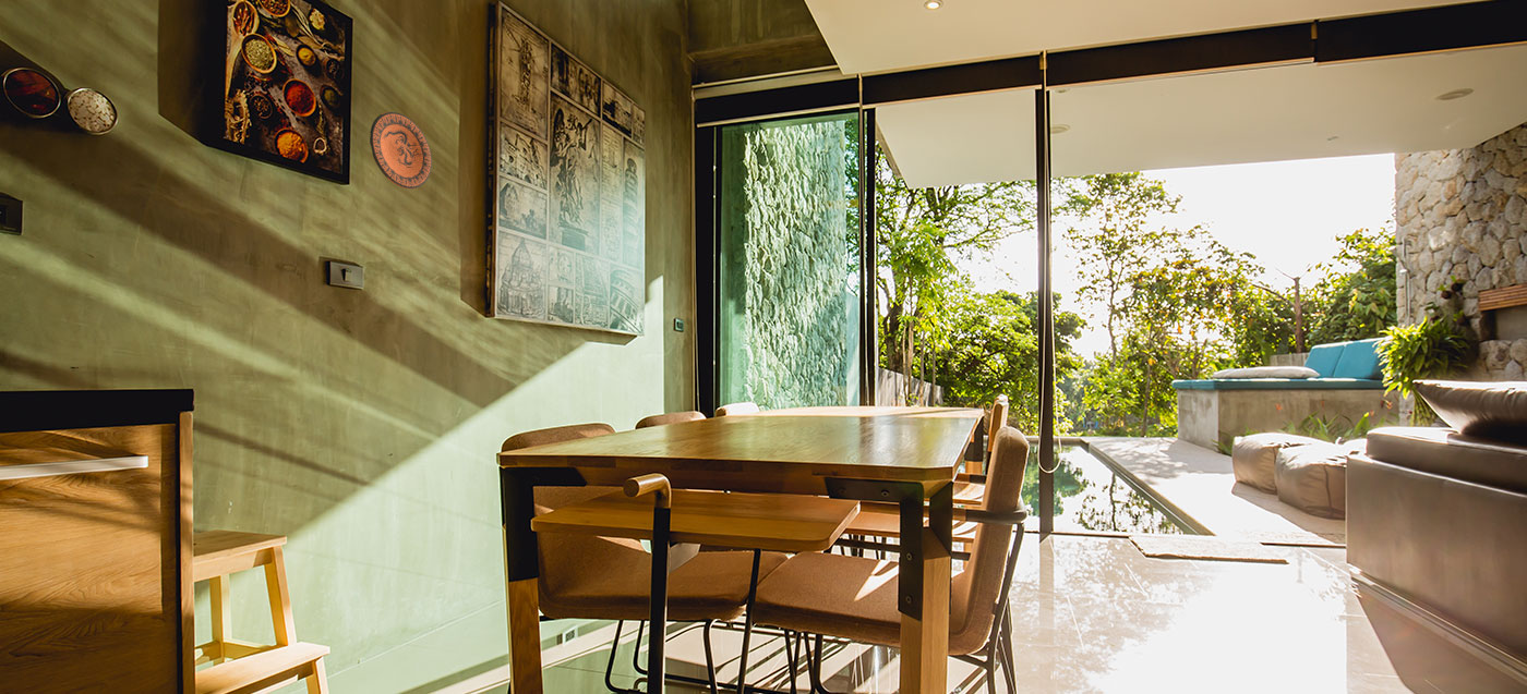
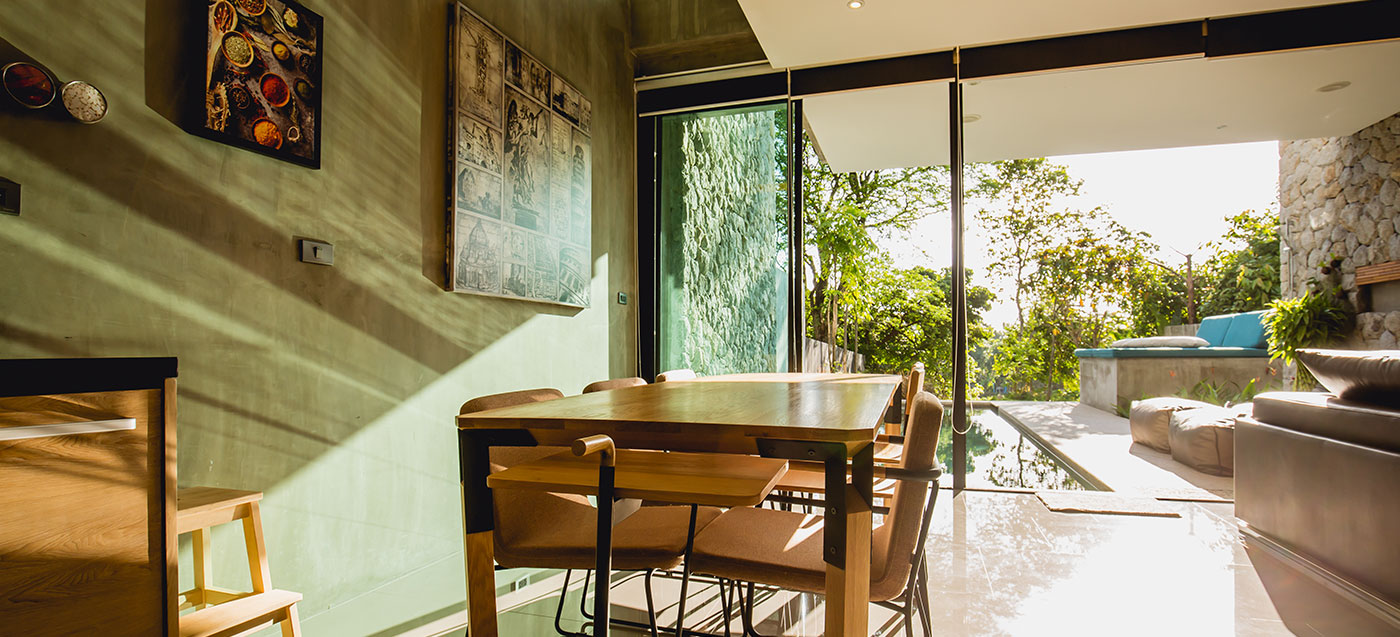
- decorative plate (400, 150)
